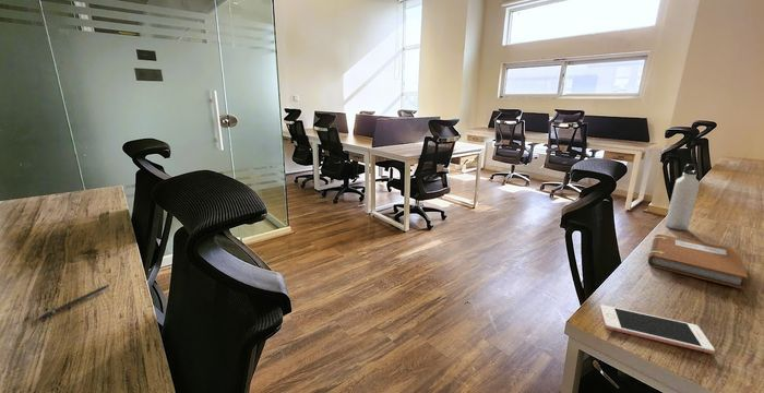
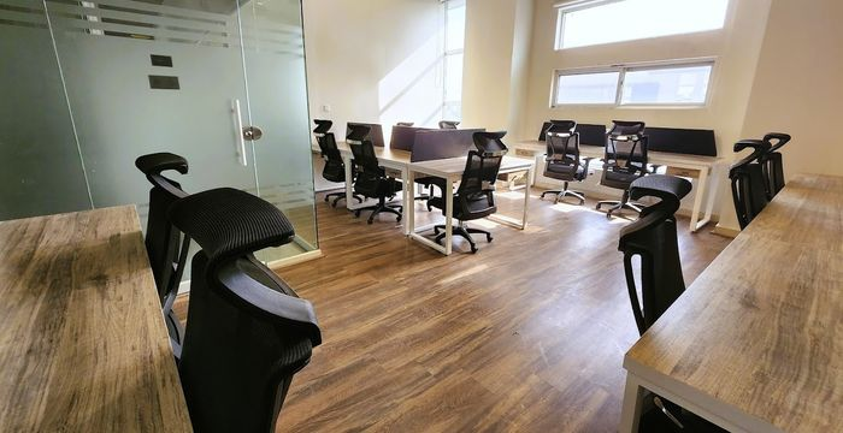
- cell phone (652, 326)
- pen (75, 300)
- notebook (692, 257)
- water bottle (683, 195)
